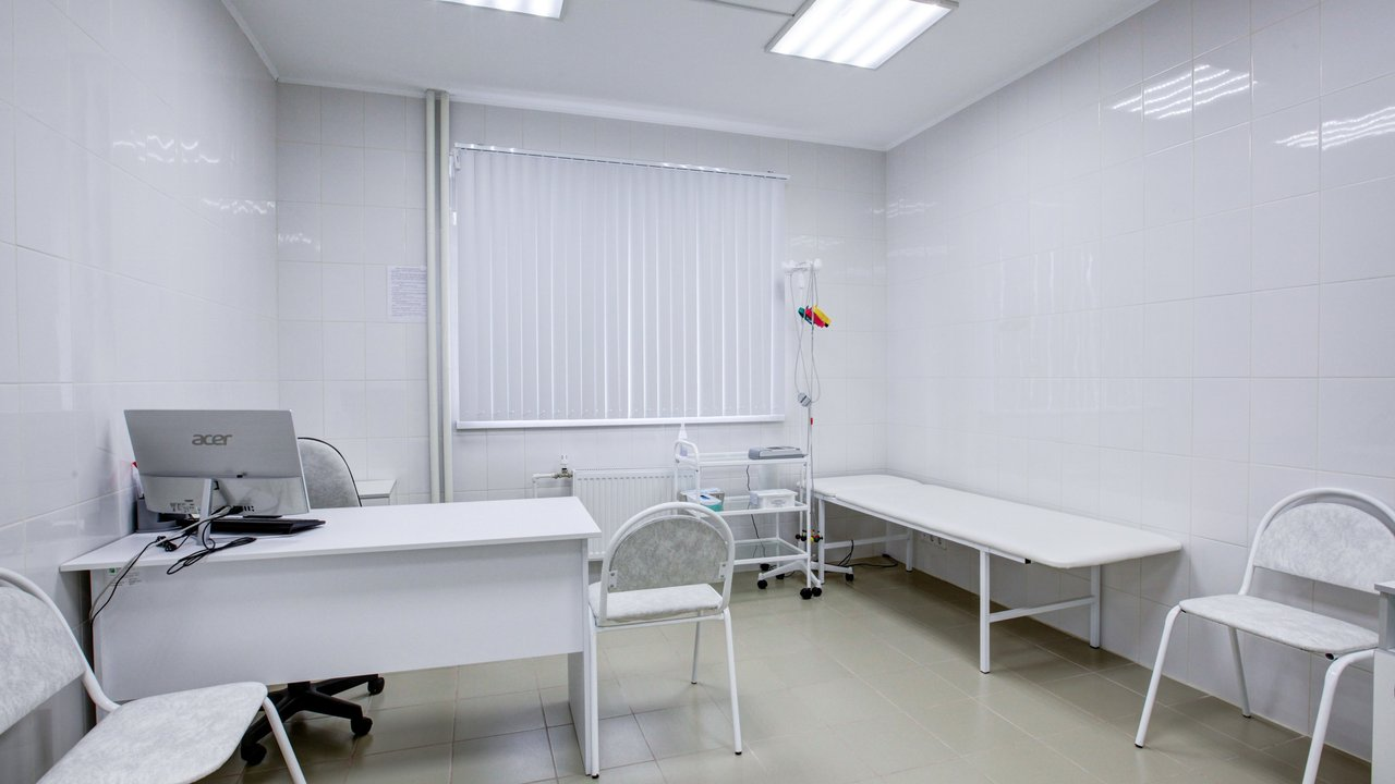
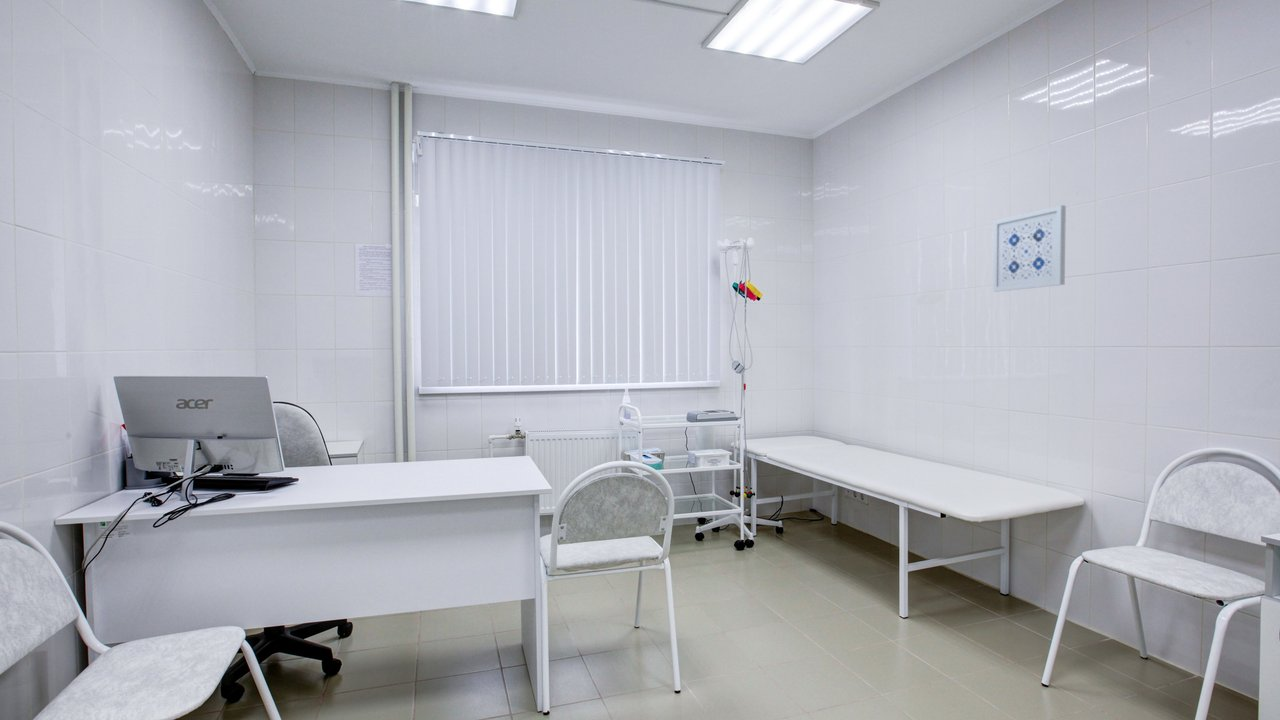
+ wall art (1027, 251)
